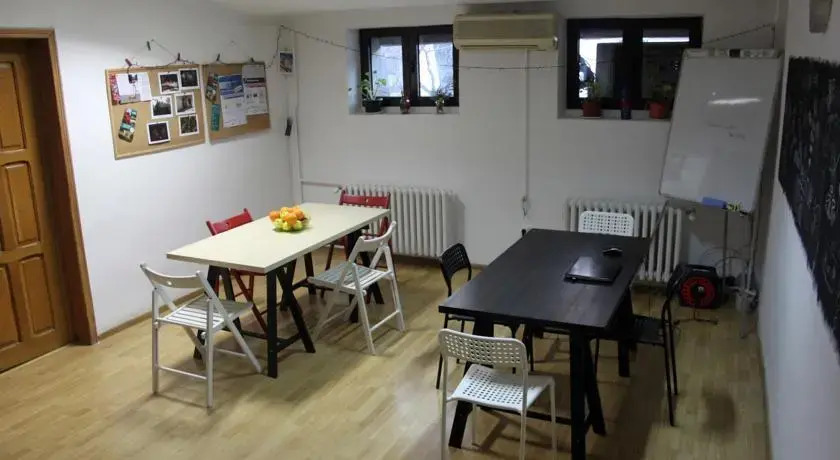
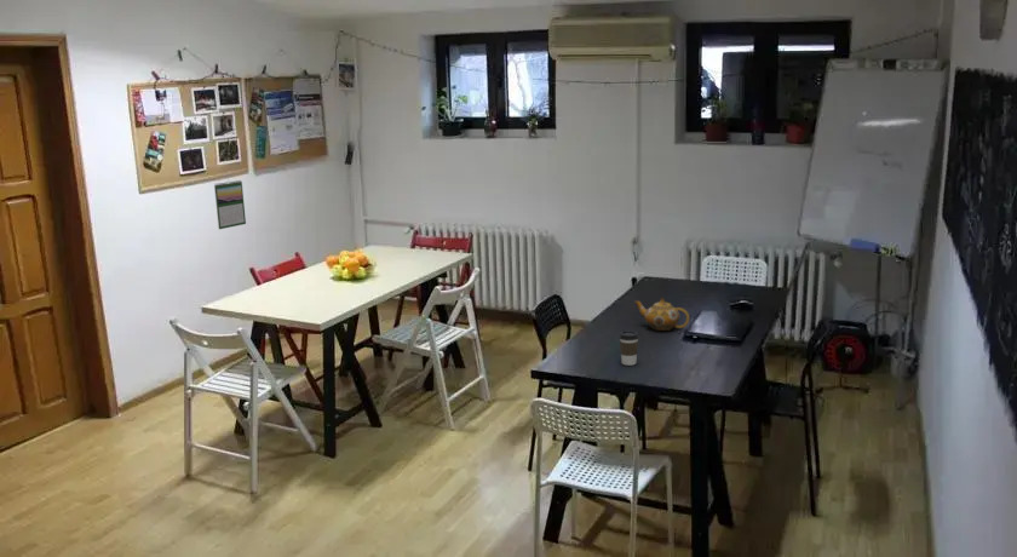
+ teapot (661, 312)
+ calendar (230, 203)
+ coffee cup (628, 348)
